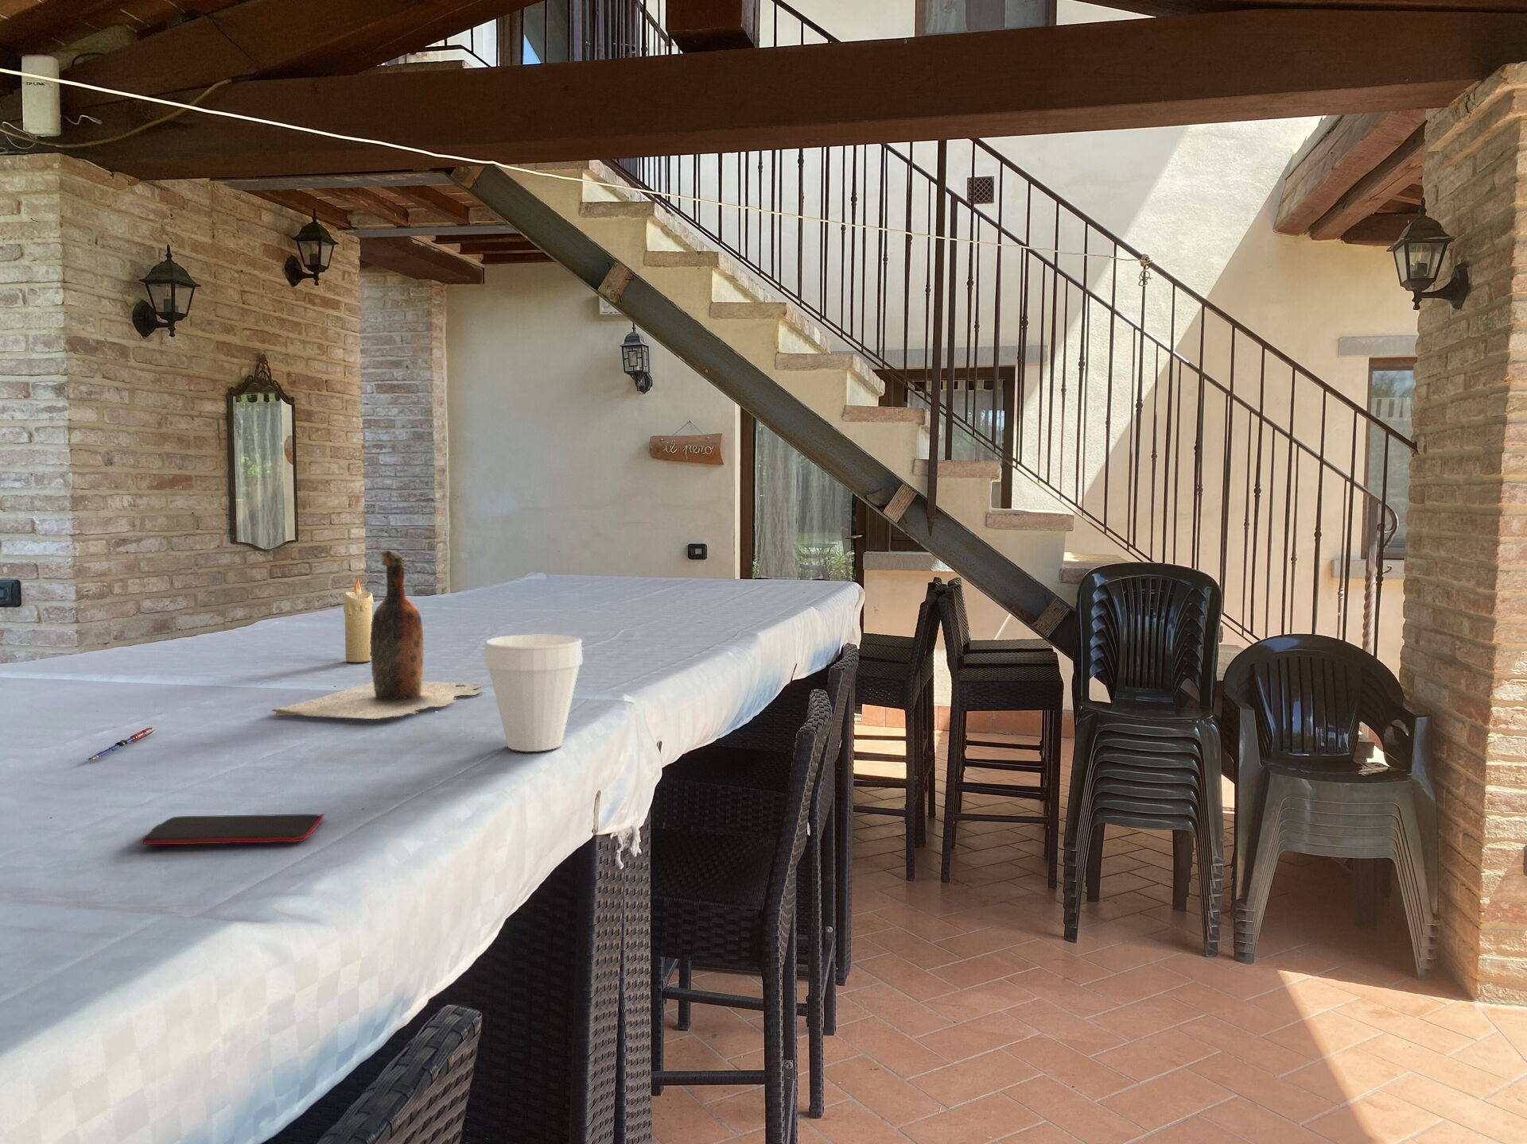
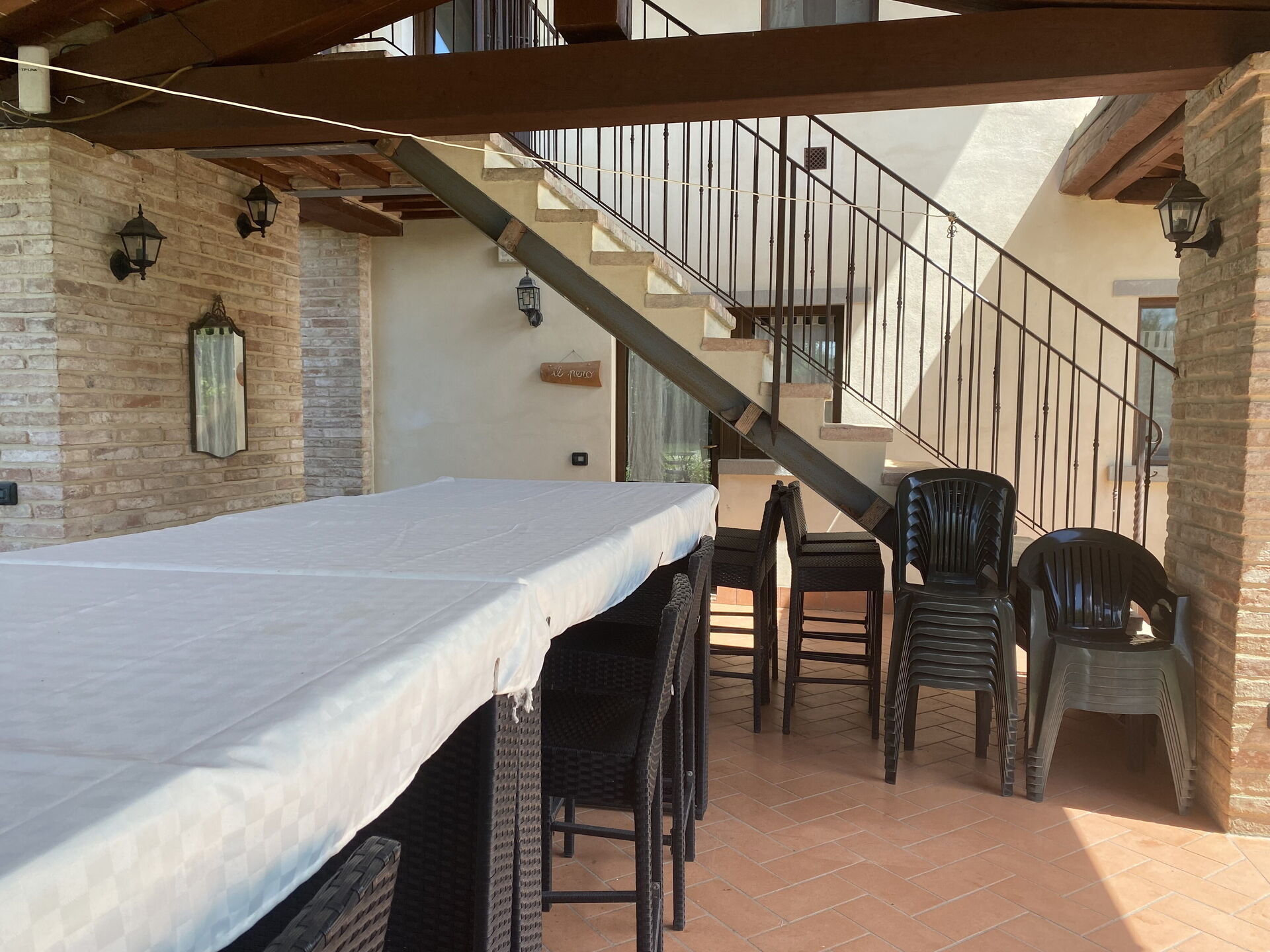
- smartphone (236, 829)
- wine bottle (388, 625)
- pen (123, 741)
- candle (358, 619)
- cup (534, 692)
